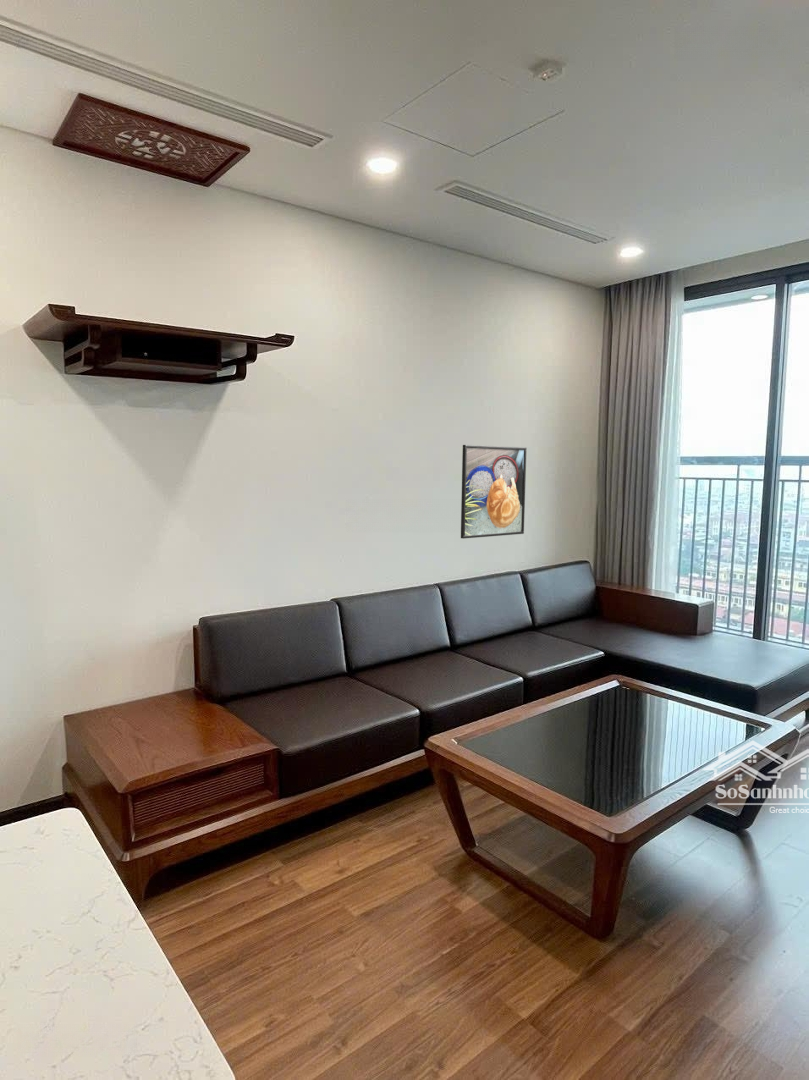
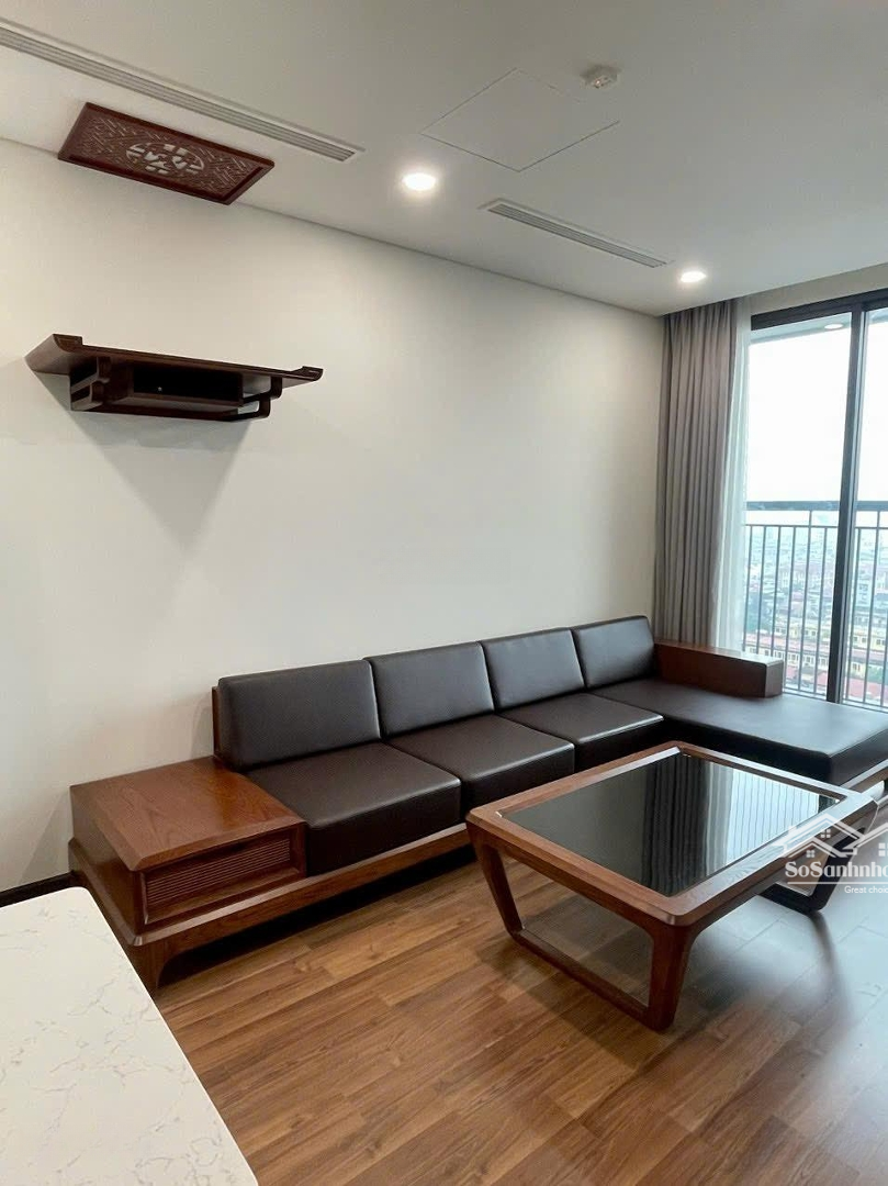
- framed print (494, 491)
